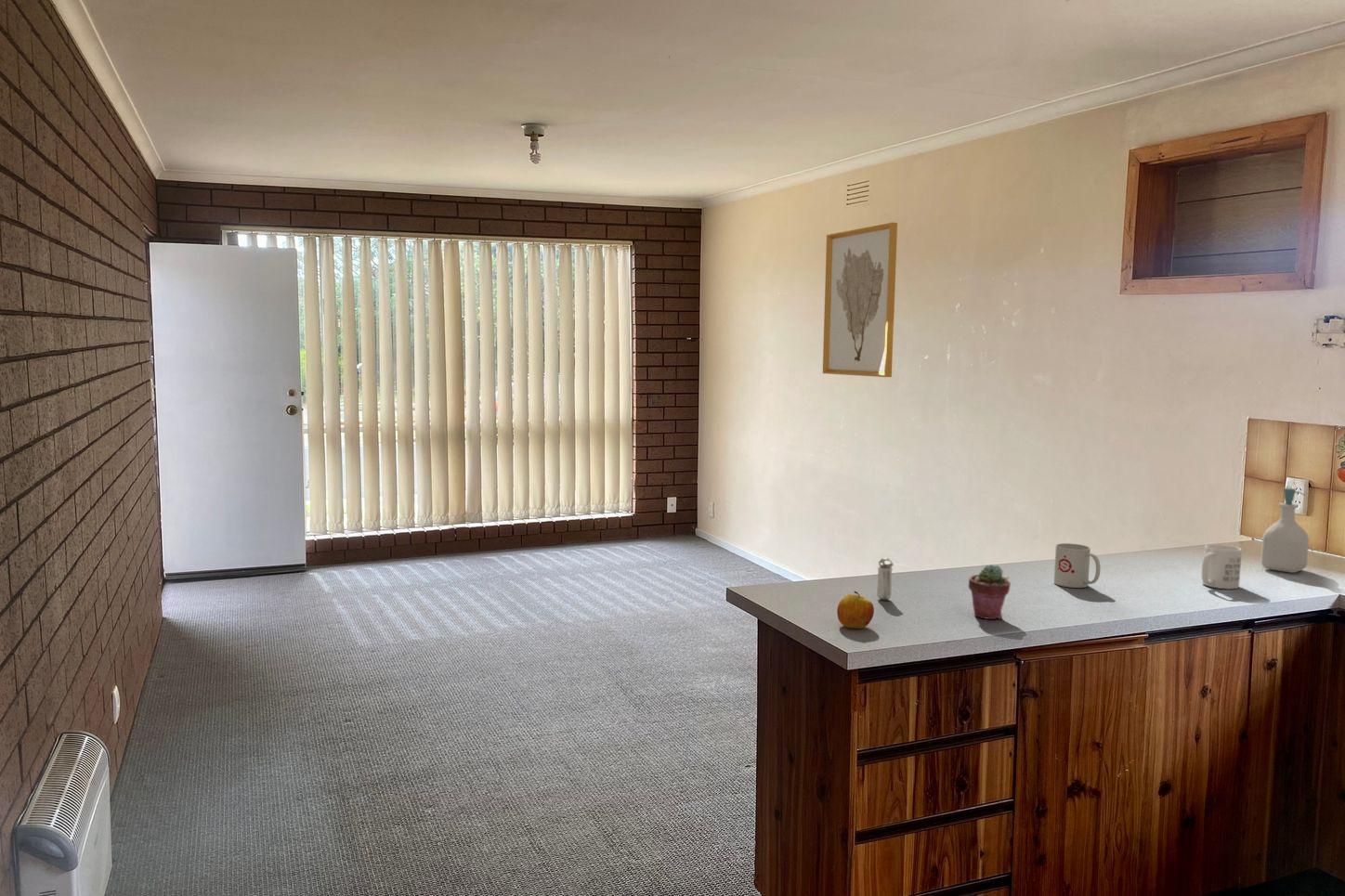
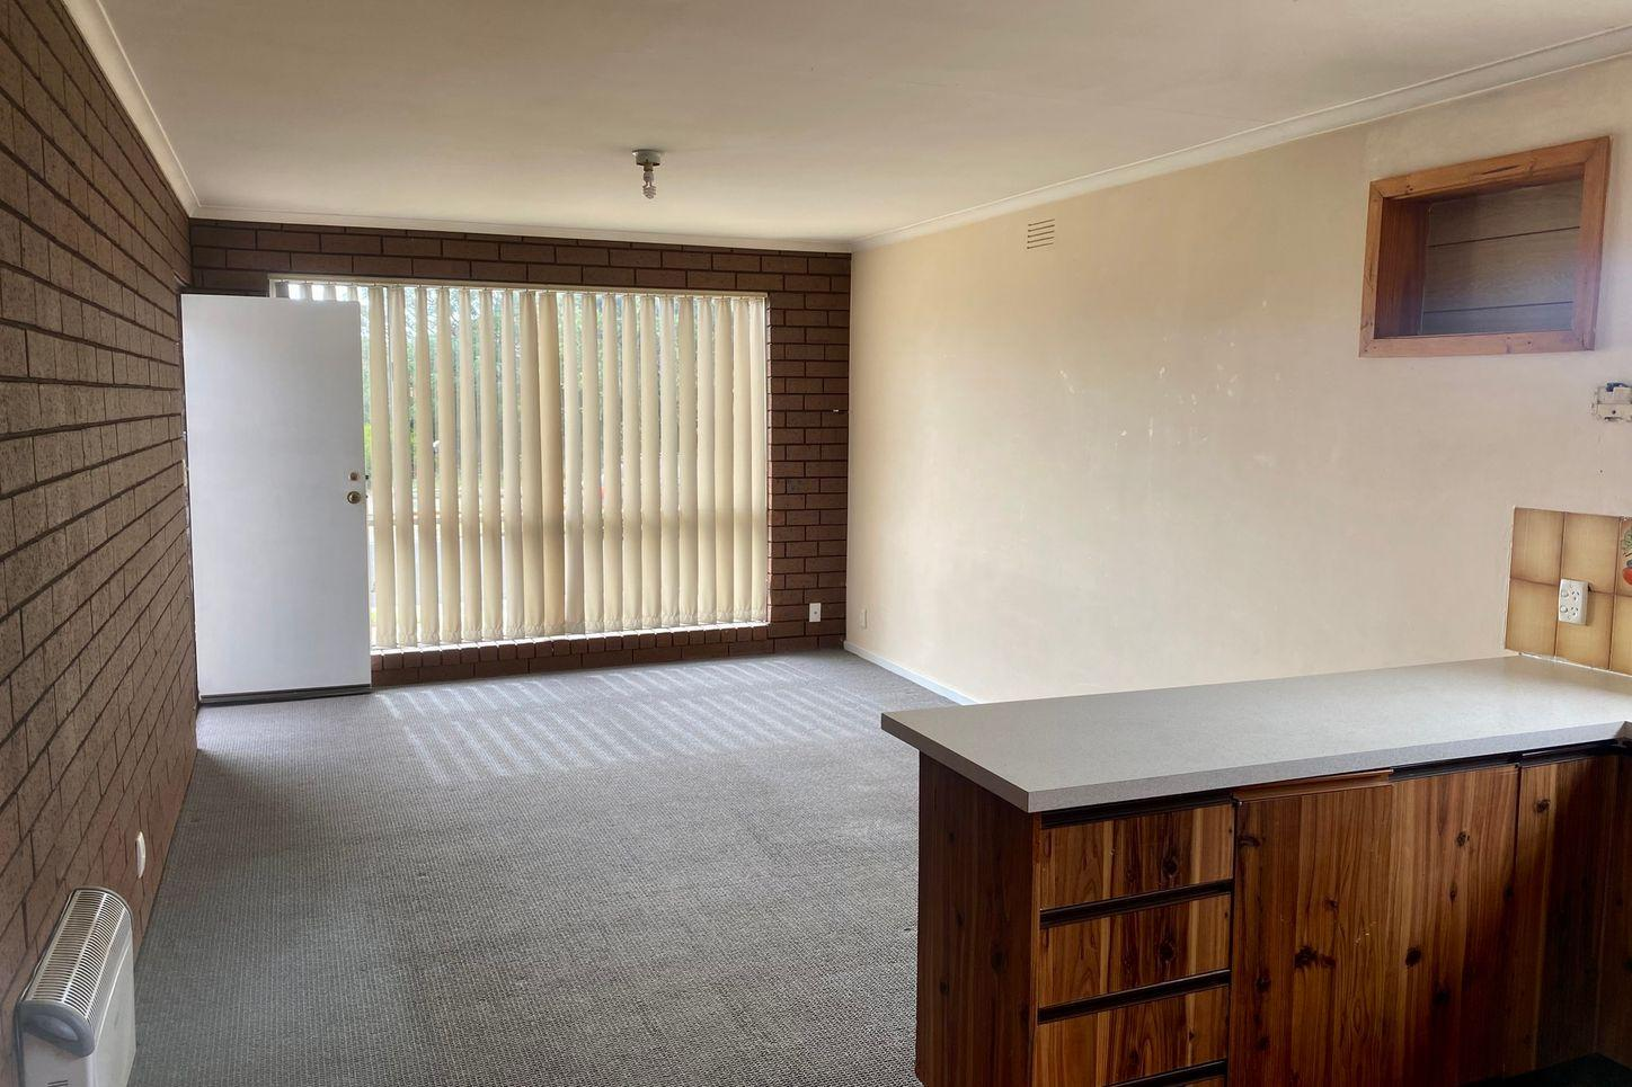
- apple (855, 607)
- potted succulent (988, 590)
- mug (1077, 566)
- shaker (884, 578)
- soap bottle (1286, 528)
- wall art (857, 303)
- mug (1218, 566)
